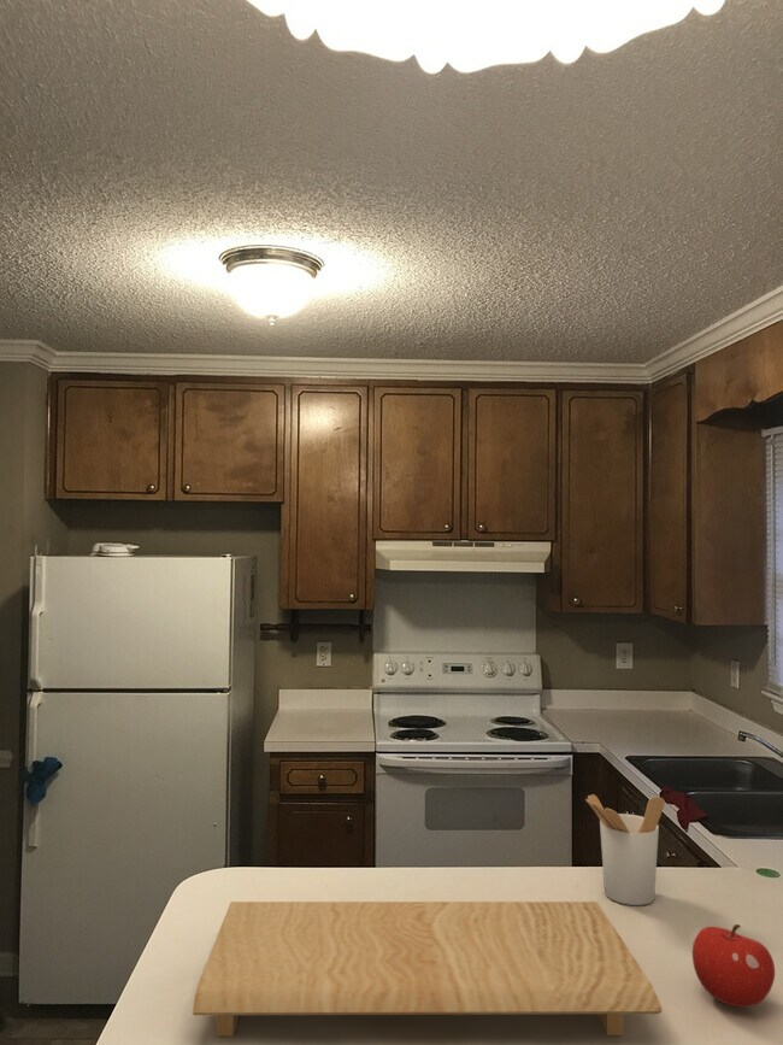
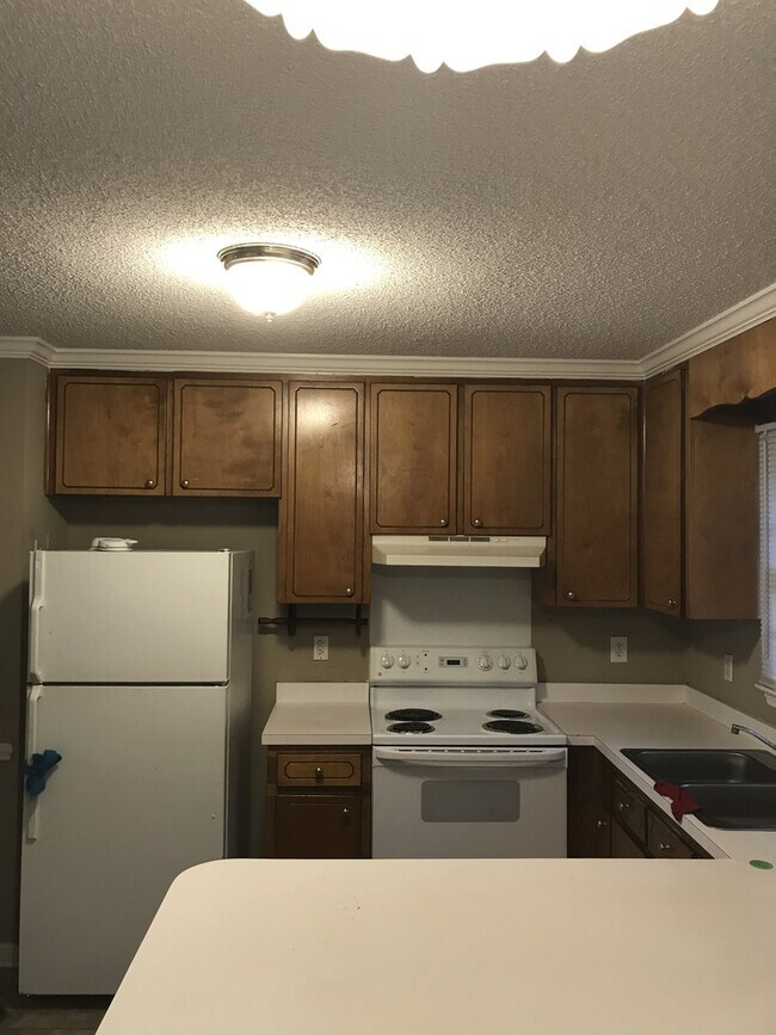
- fruit (732, 961)
- utensil holder (620, 845)
- cutting board (419, 964)
